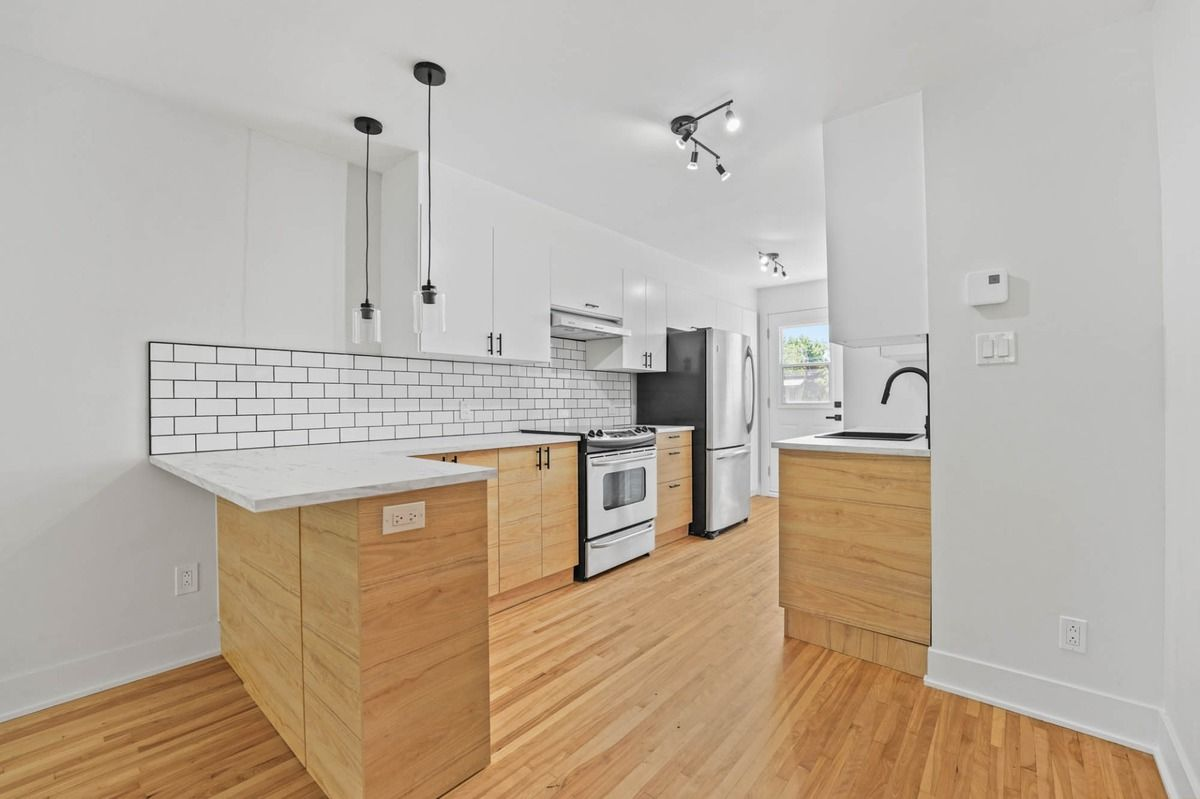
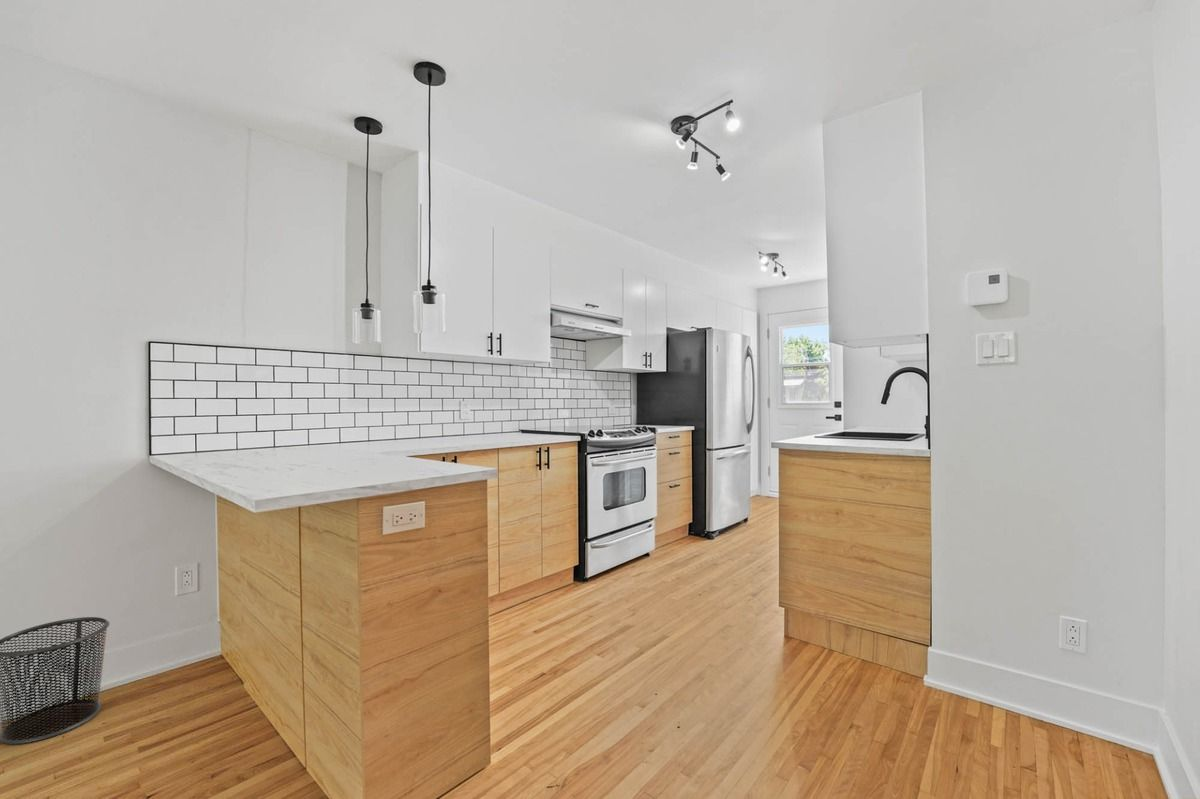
+ waste bin (52, 677)
